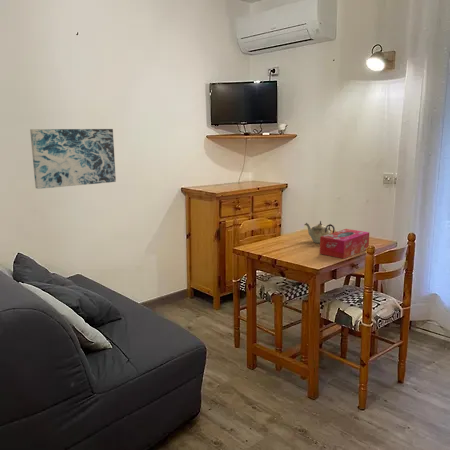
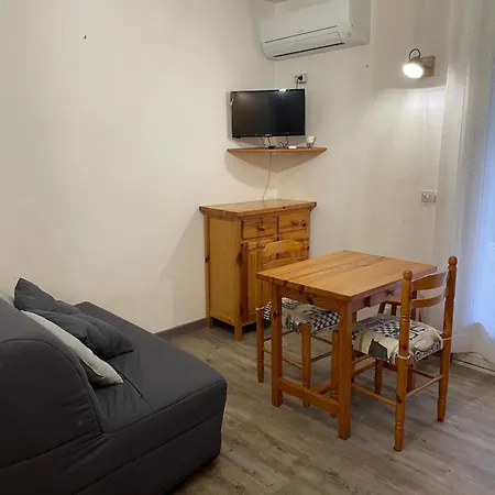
- wall art (75, 157)
- teapot (318, 231)
- tissue box (344, 242)
